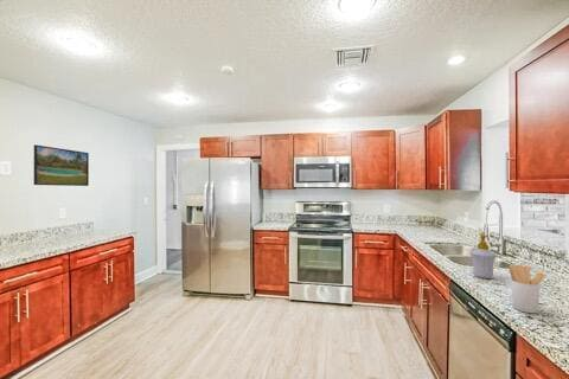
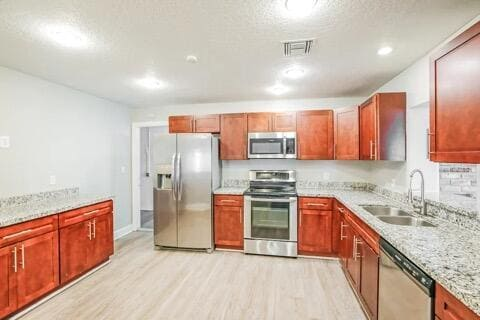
- soap bottle (482, 255)
- utensil holder (523, 285)
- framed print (63, 167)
